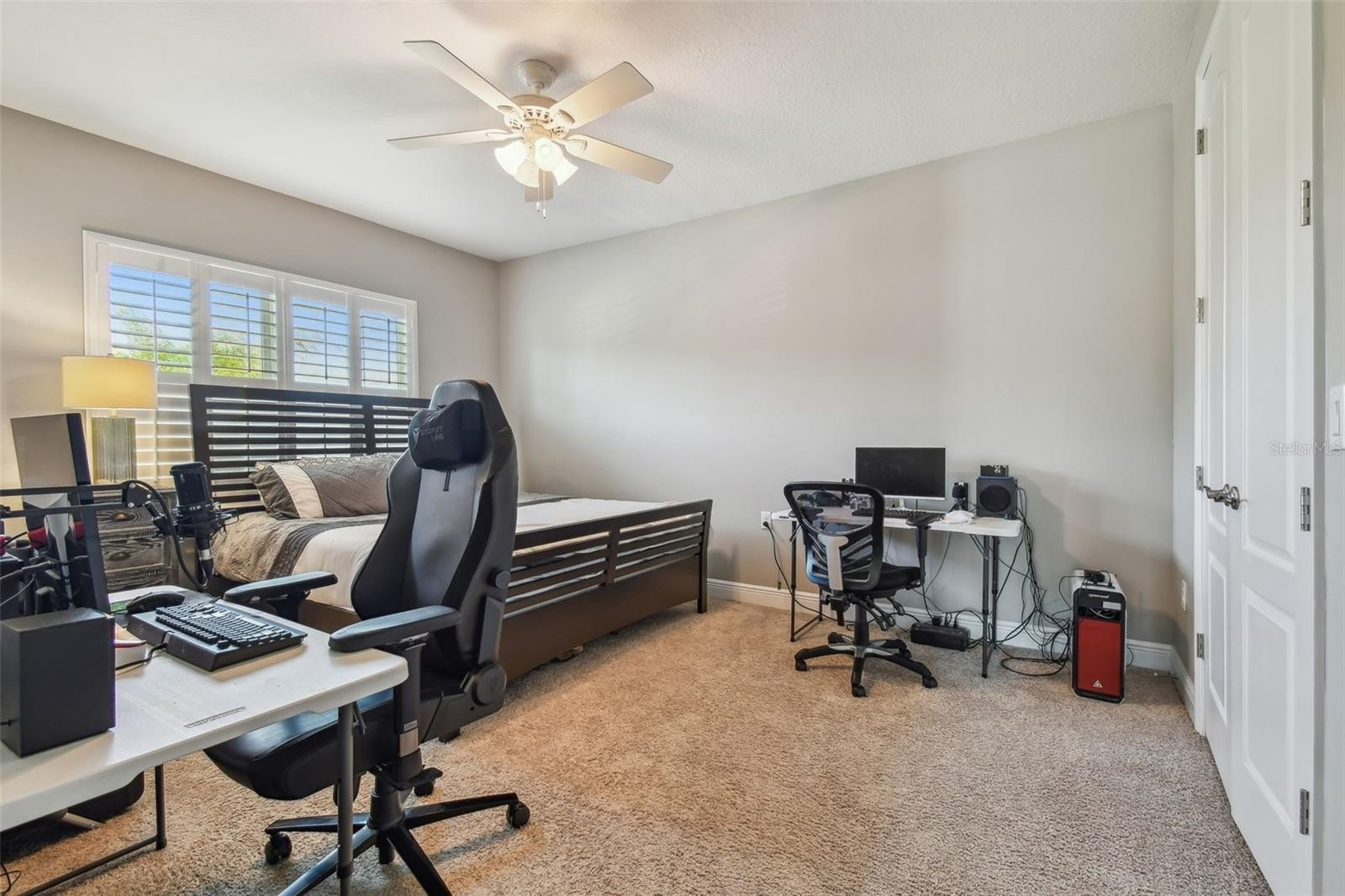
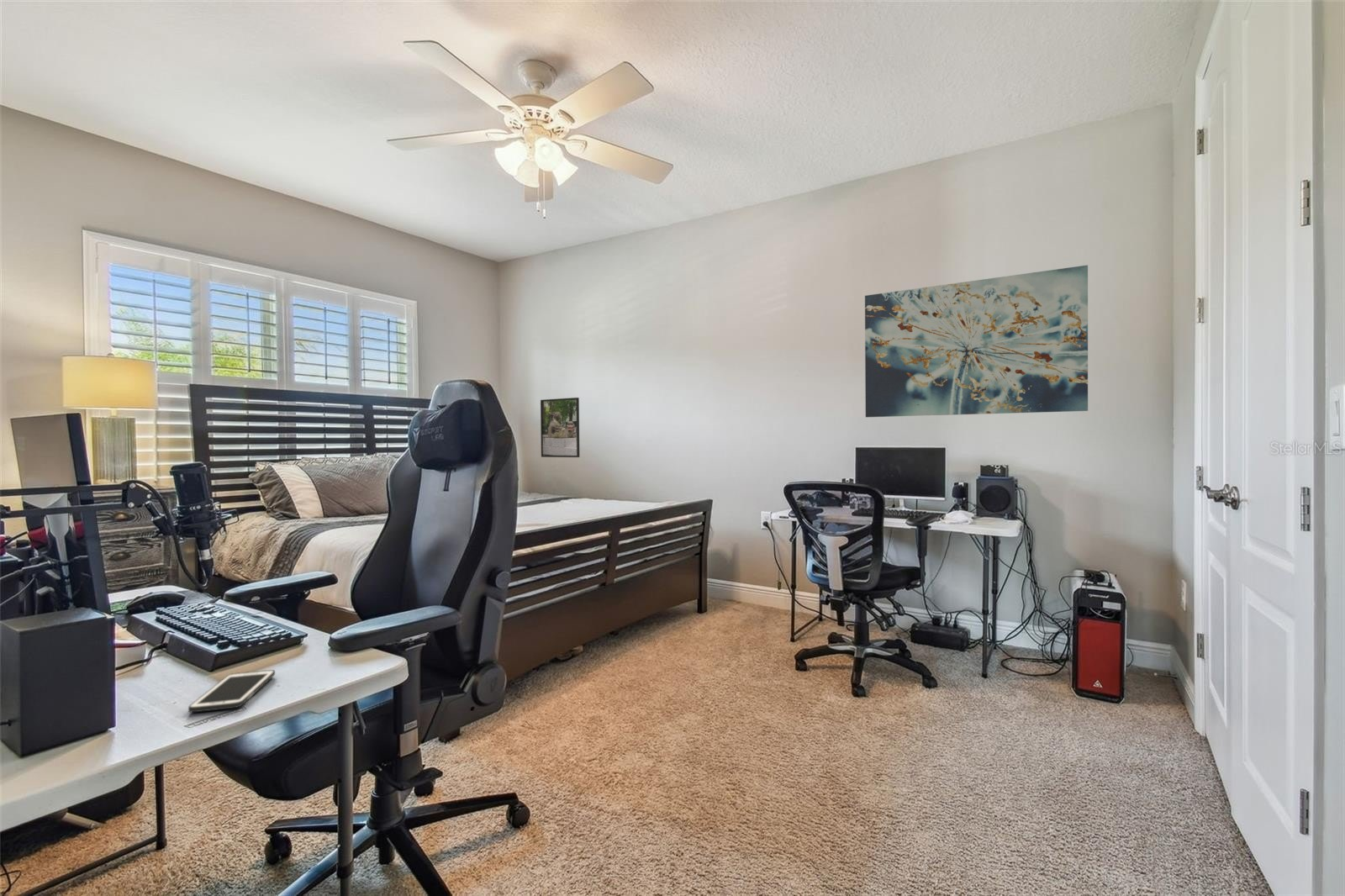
+ wall art (967, 348)
+ cell phone (235, 689)
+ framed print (559, 428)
